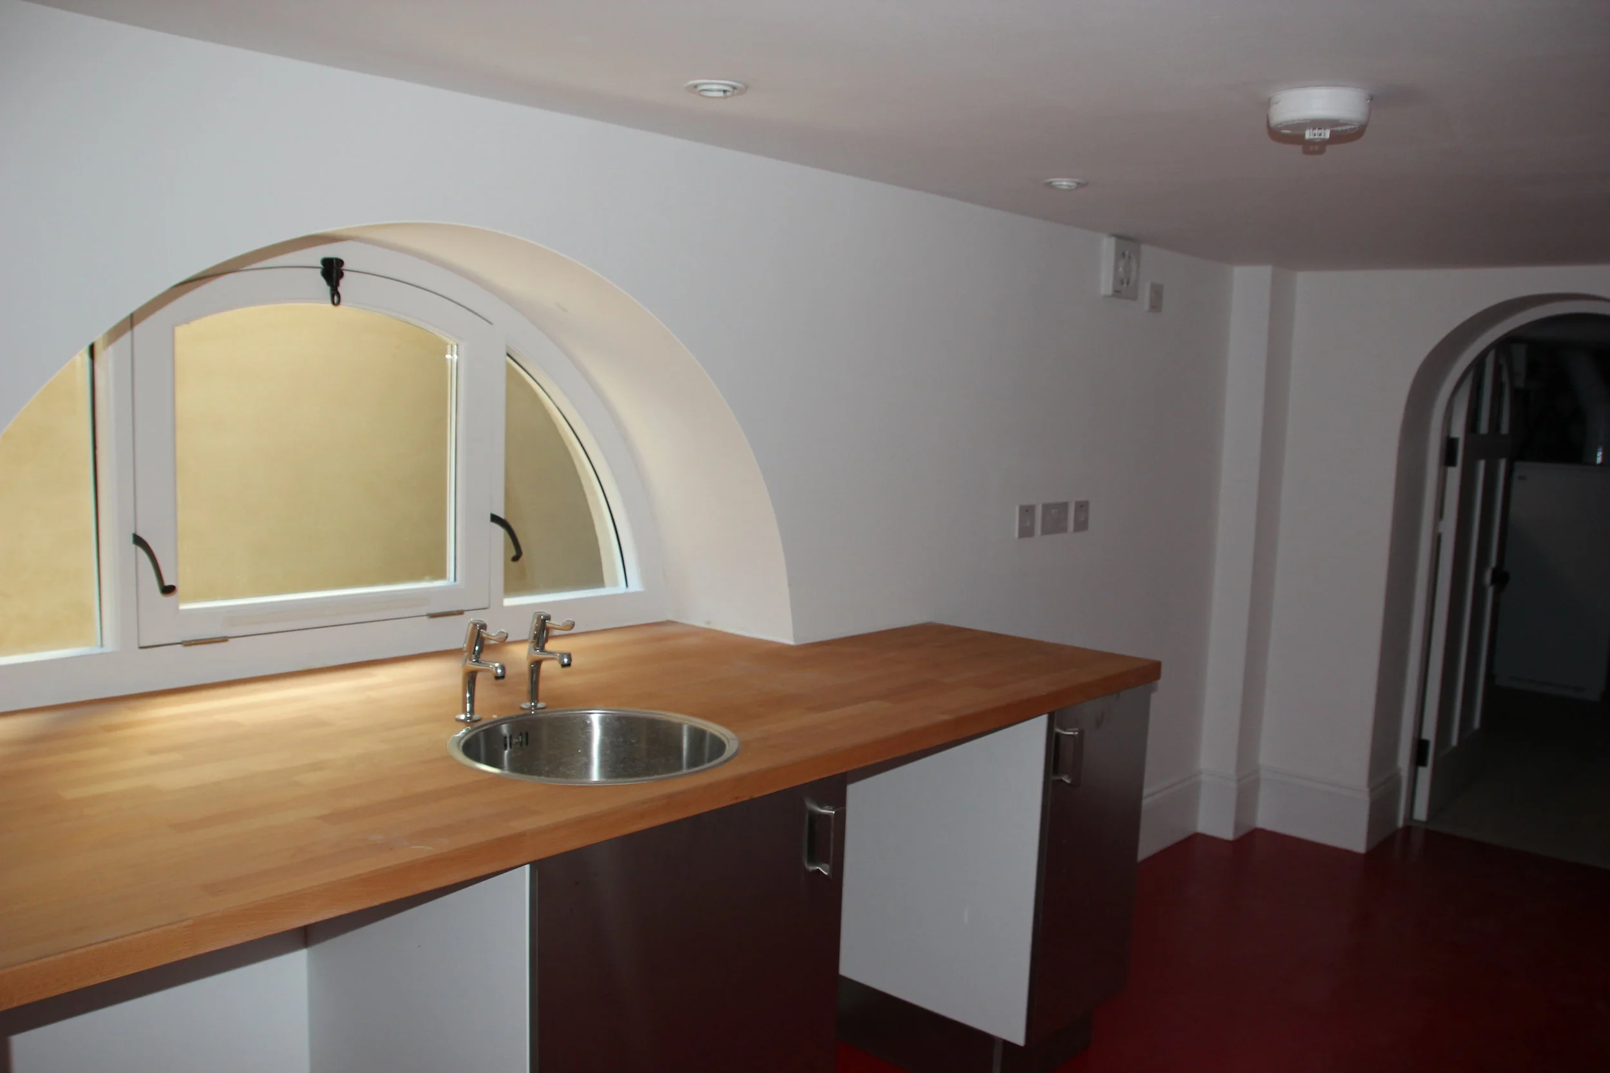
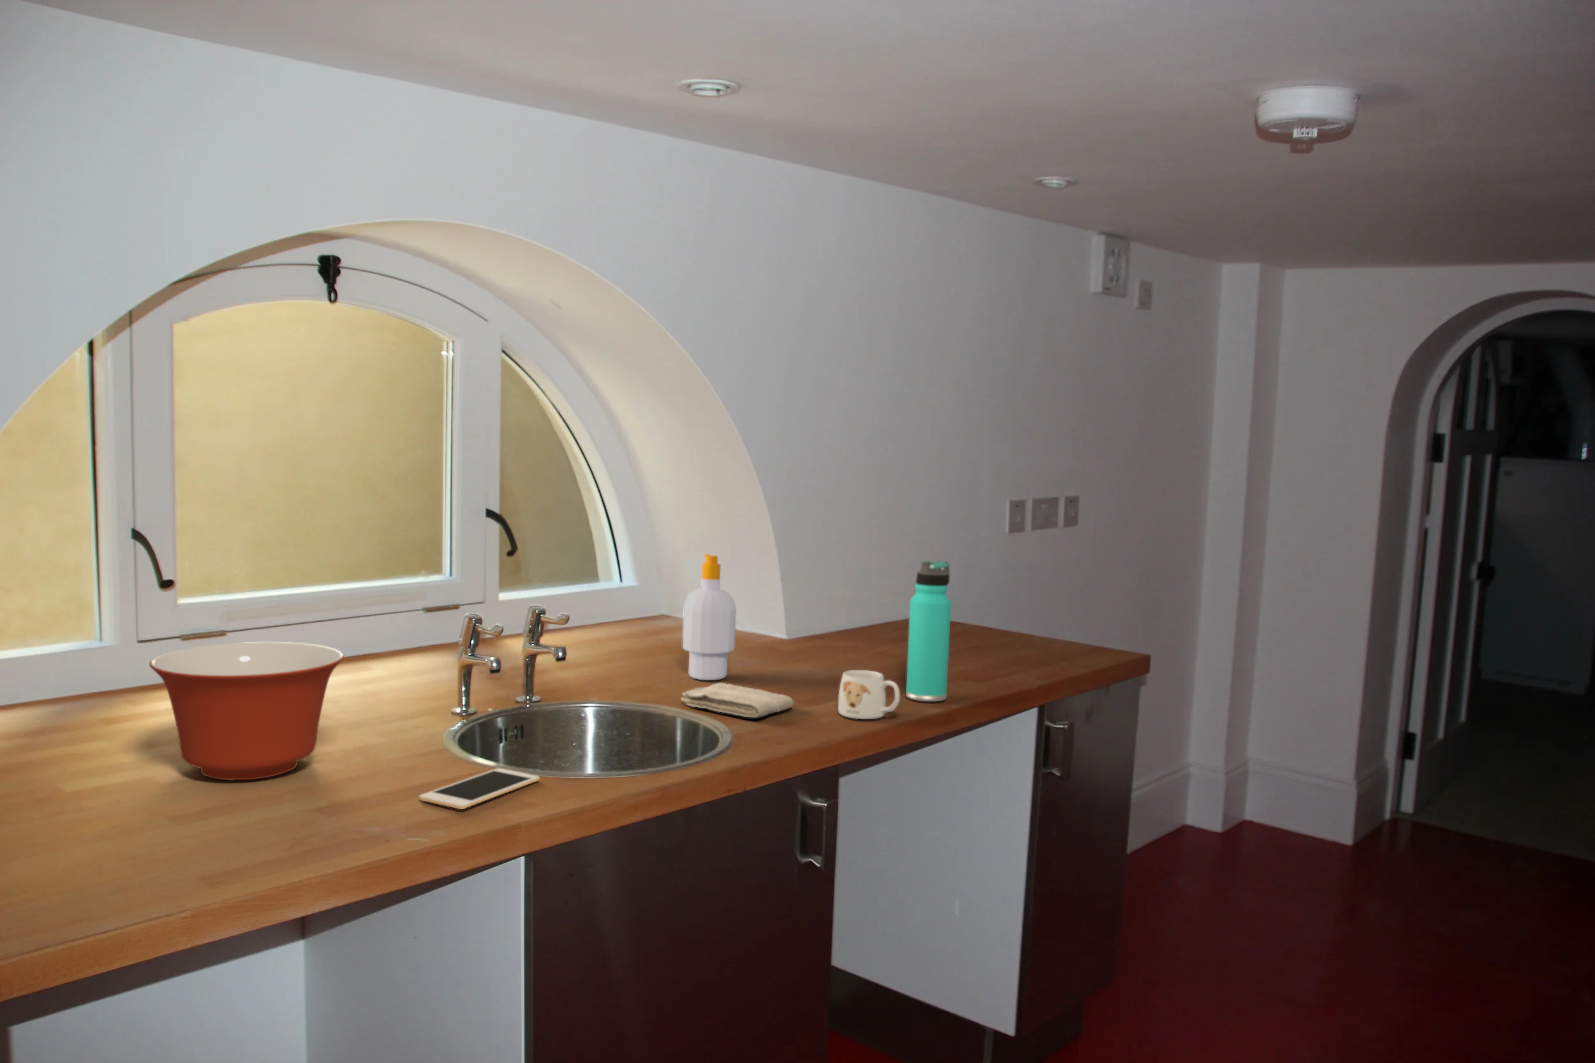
+ mug (870, 695)
+ cell phone (481, 788)
+ mixing bowl (249, 712)
+ washcloth (736, 699)
+ soap bottle (710, 617)
+ thermos bottle (929, 630)
